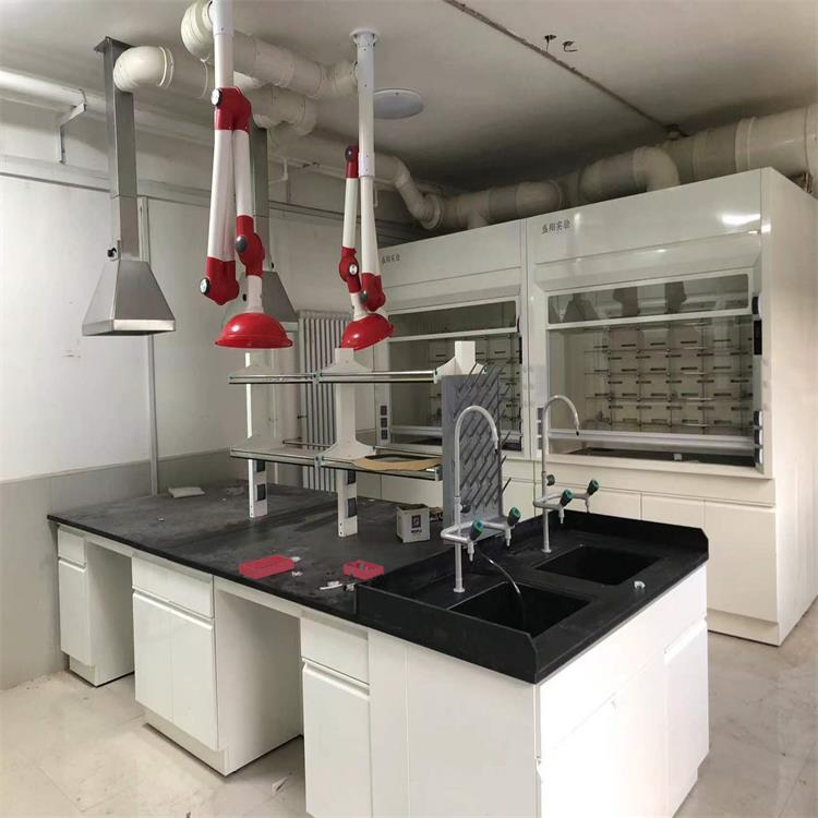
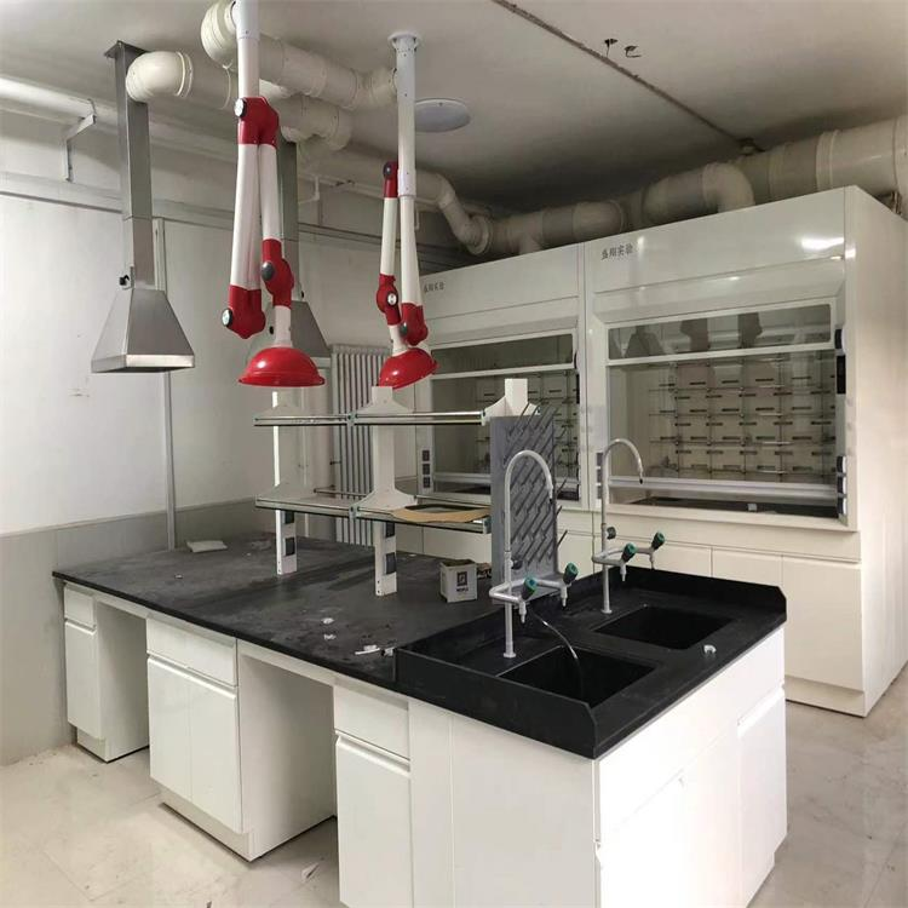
- storage tray (293, 567)
